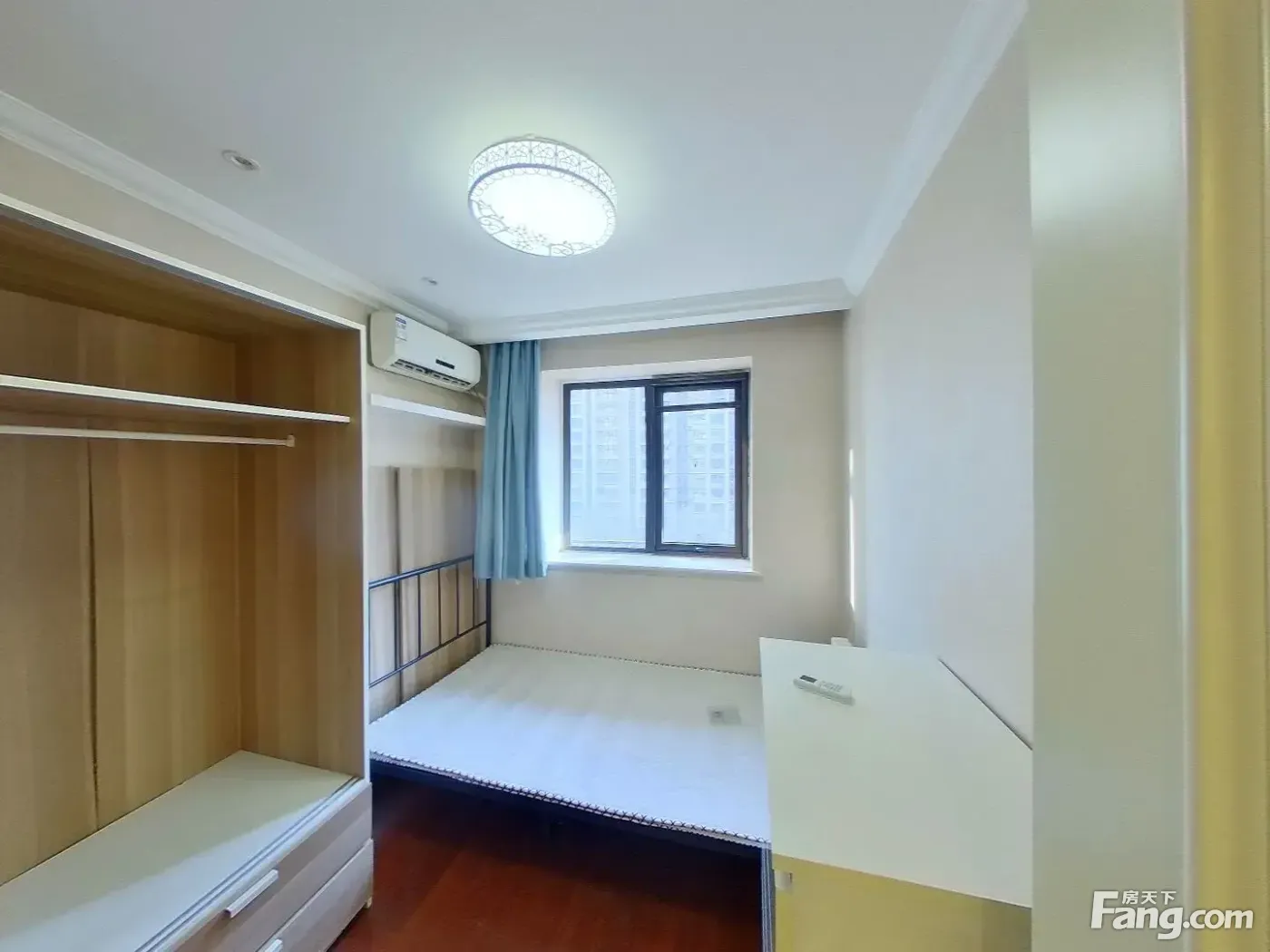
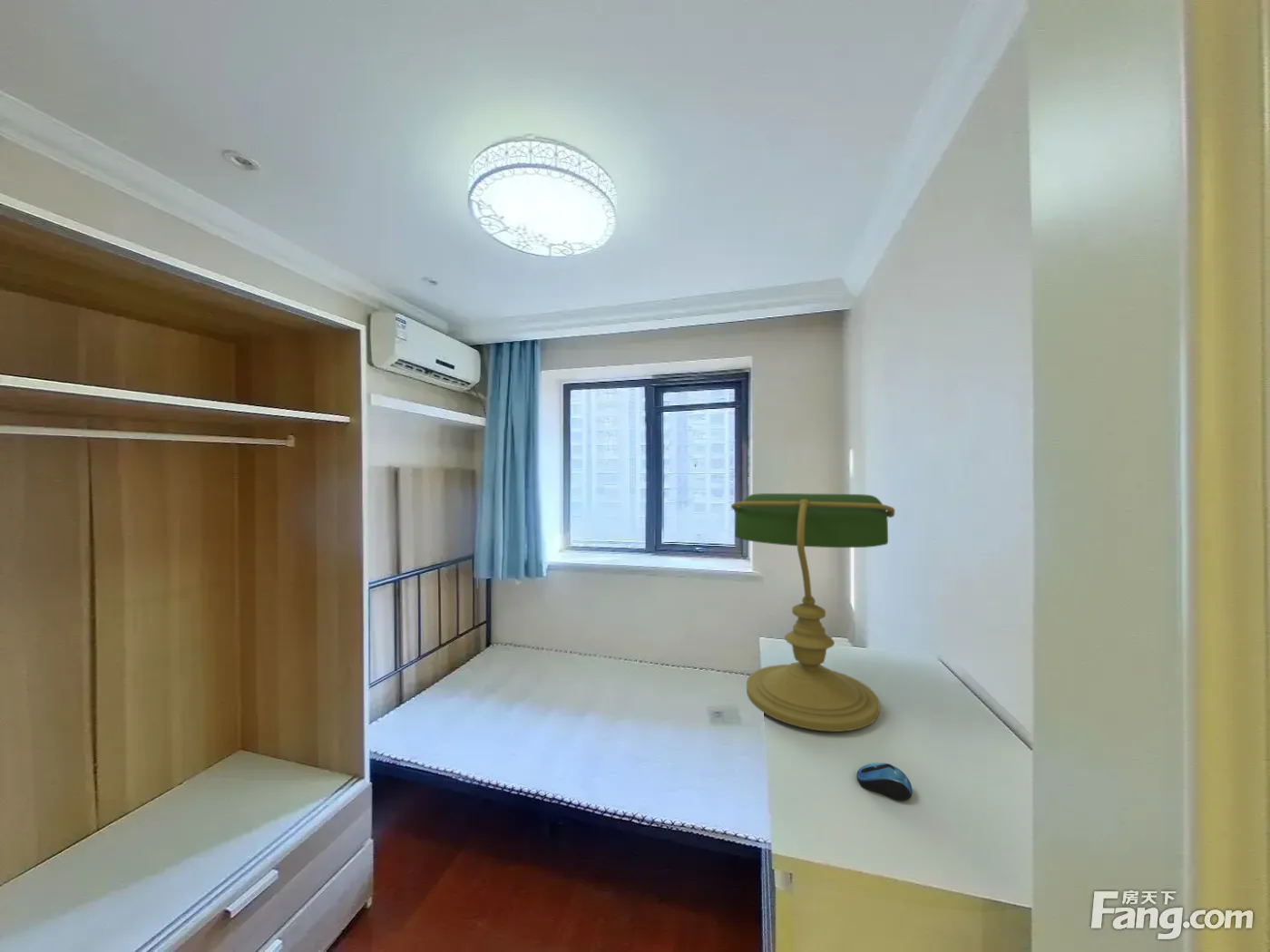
+ computer mouse (884, 775)
+ desk lamp (811, 594)
